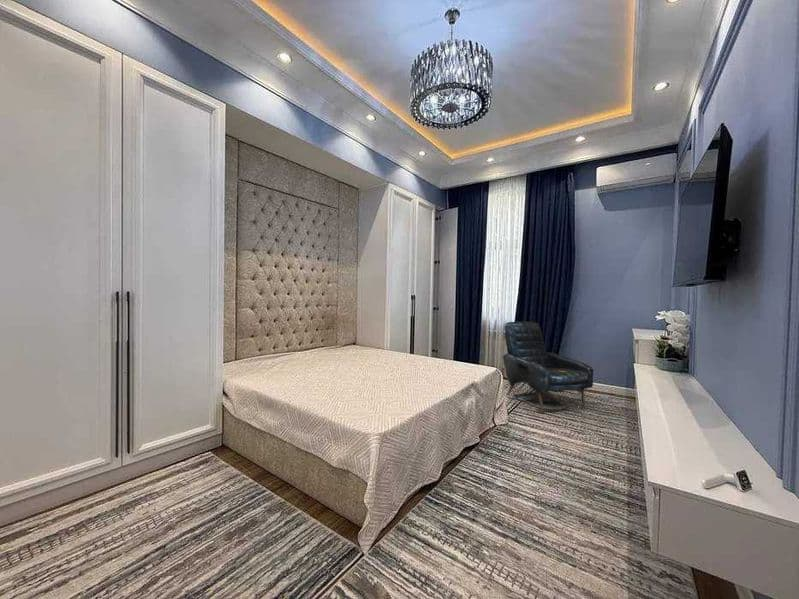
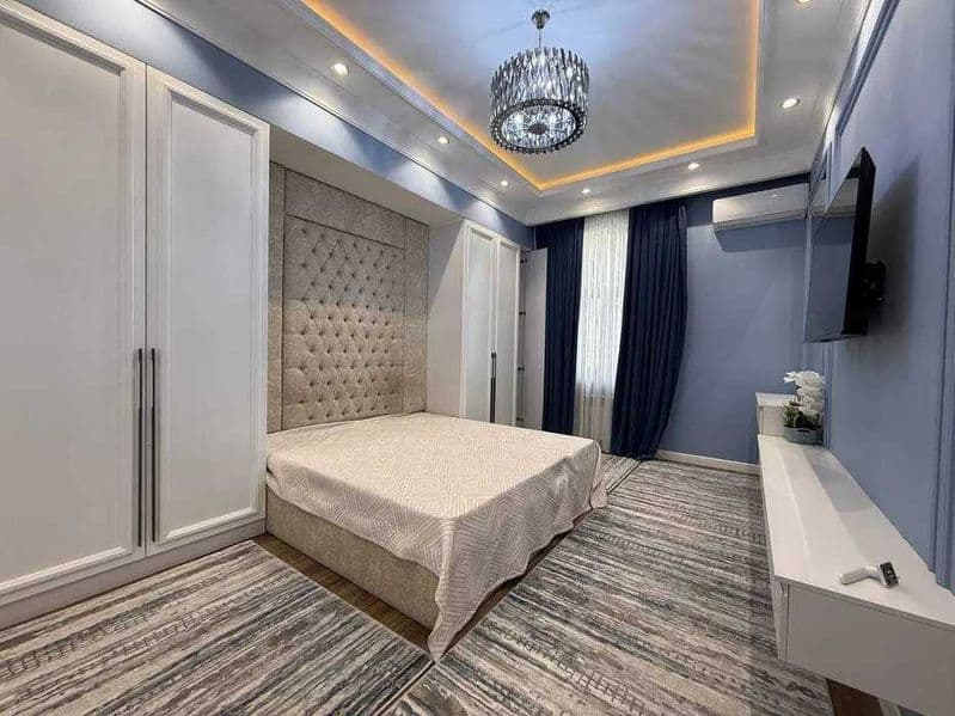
- armchair (545, 363)
